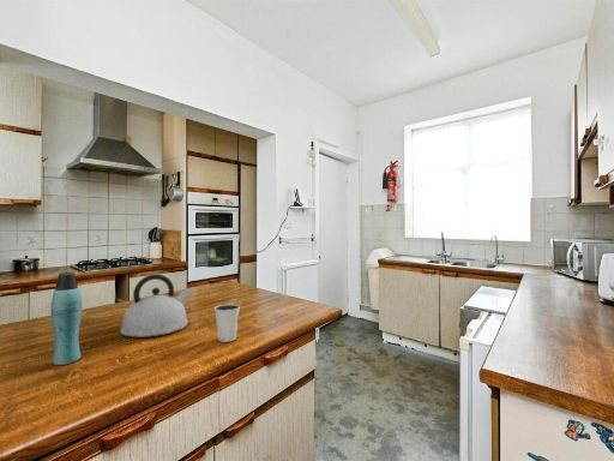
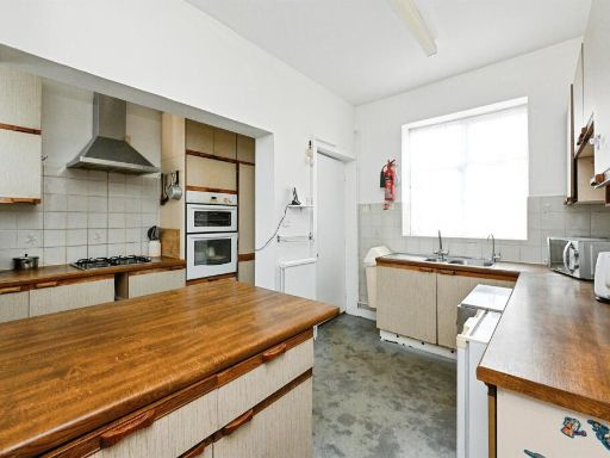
- kettle (158, 299)
- dixie cup (227, 323)
- bottle (66, 316)
